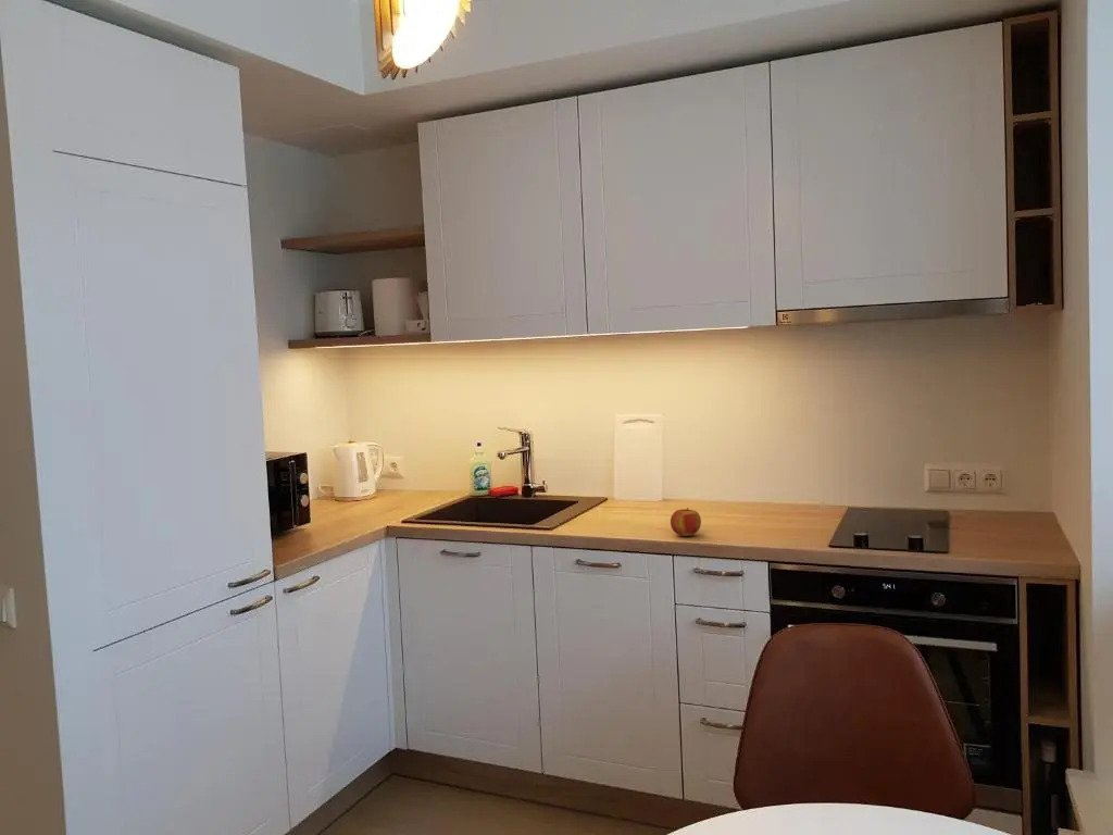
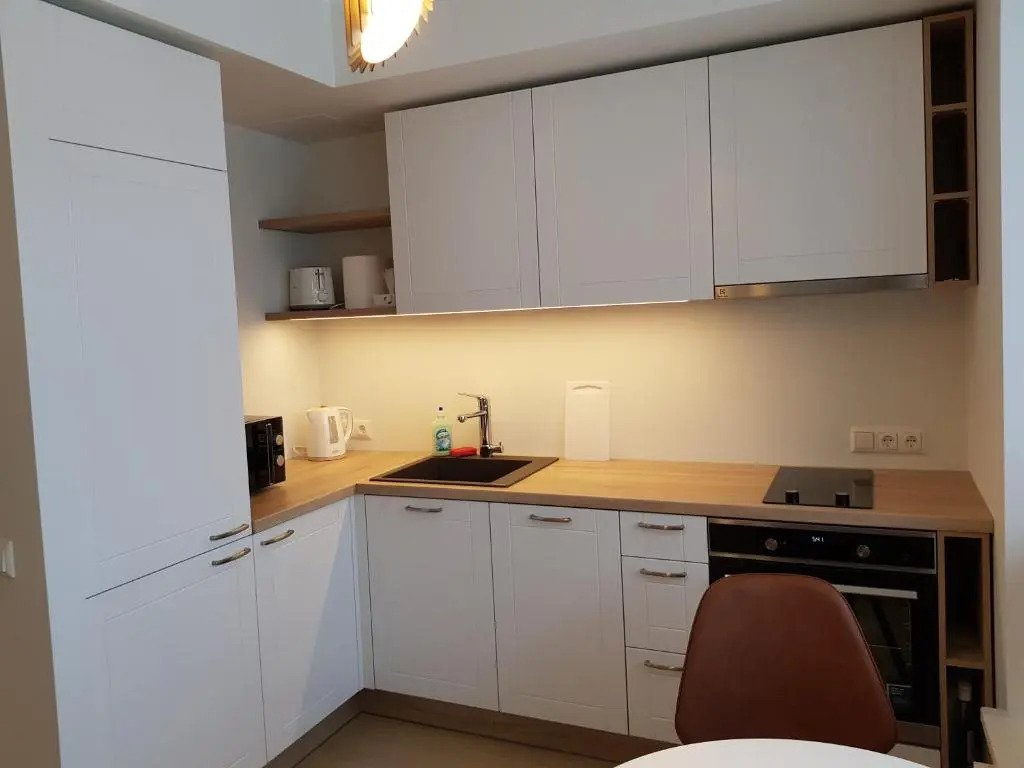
- apple (685, 521)
